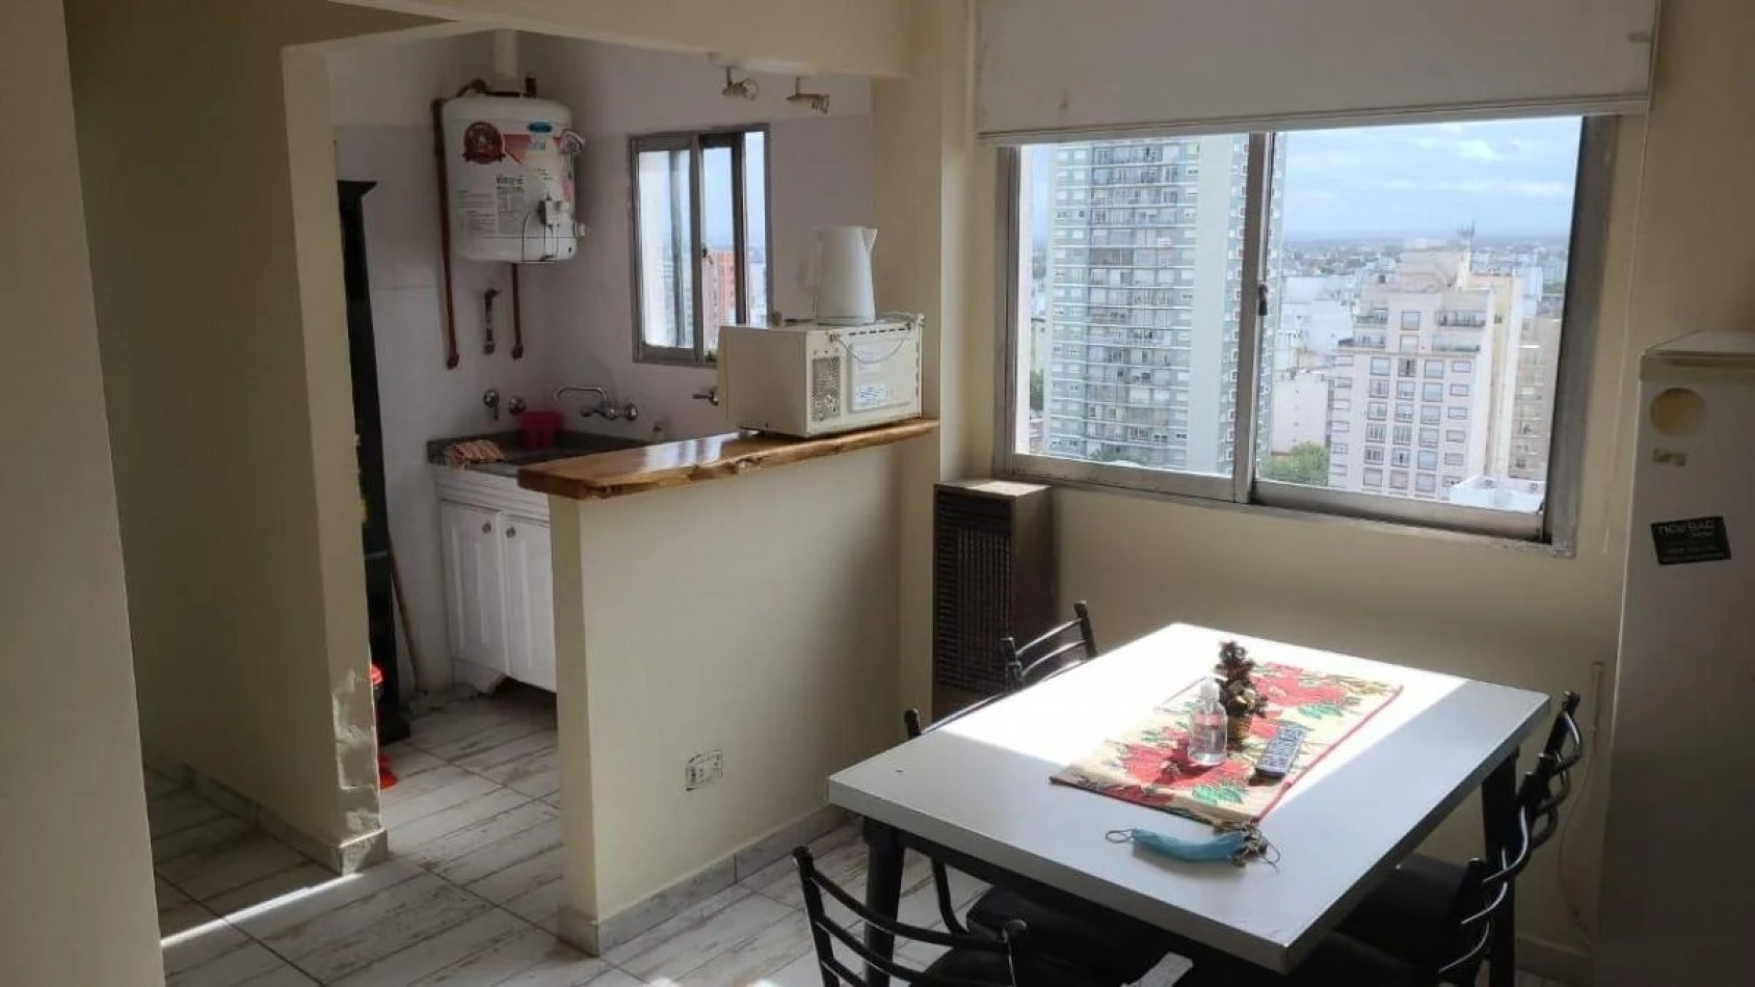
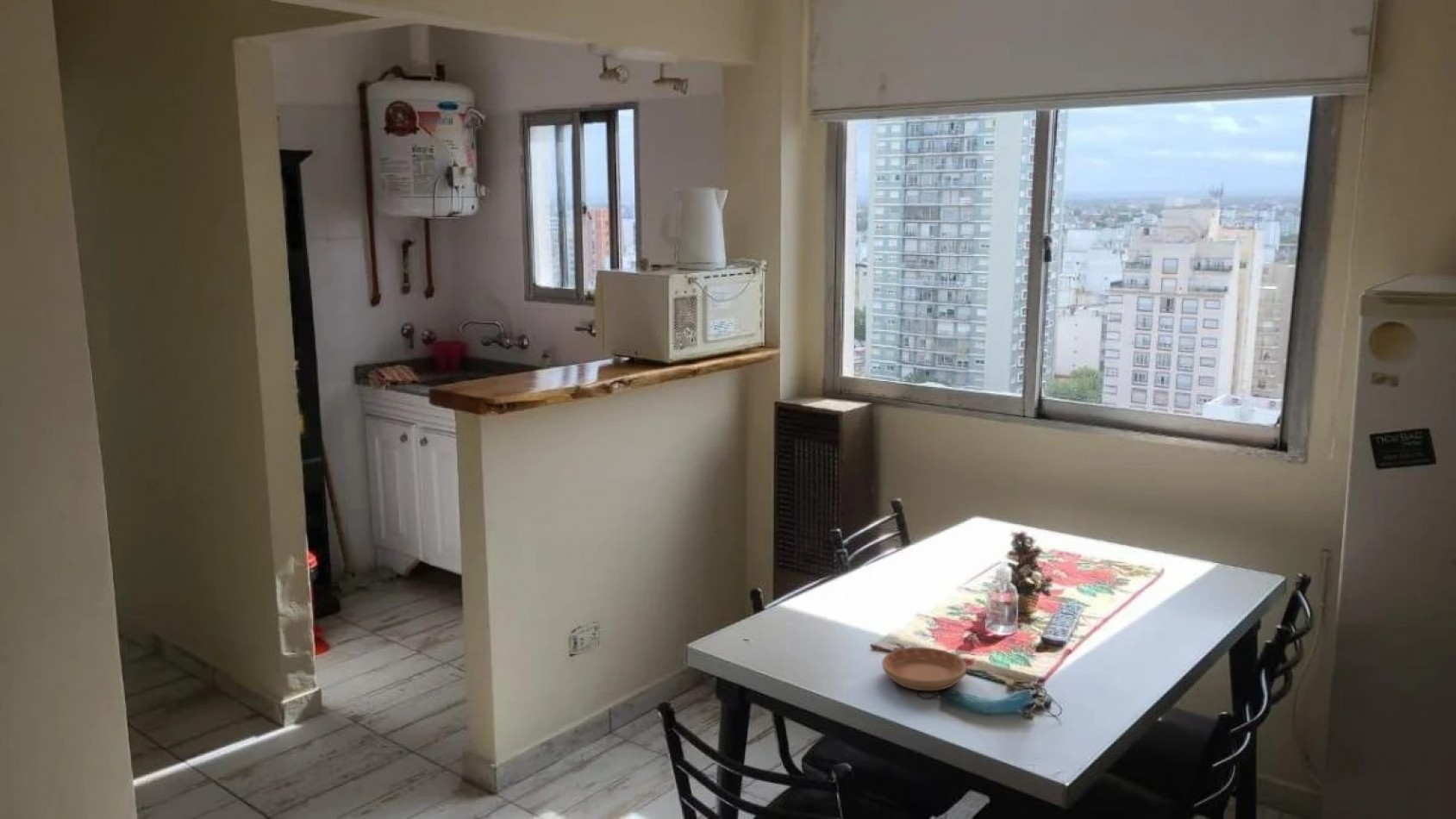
+ saucer (923, 670)
